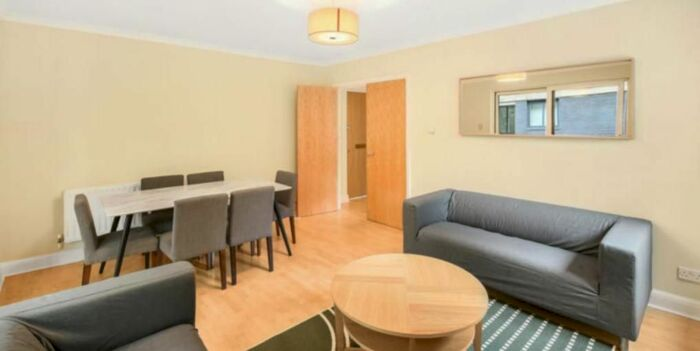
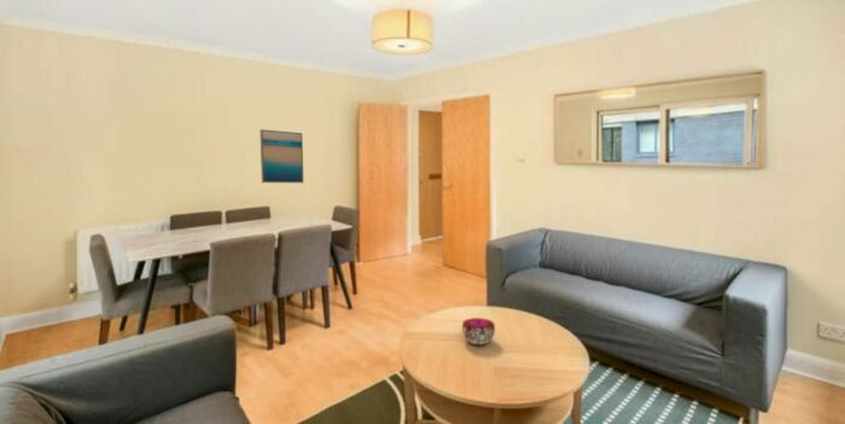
+ decorative bowl (478, 332)
+ wall art (282, 157)
